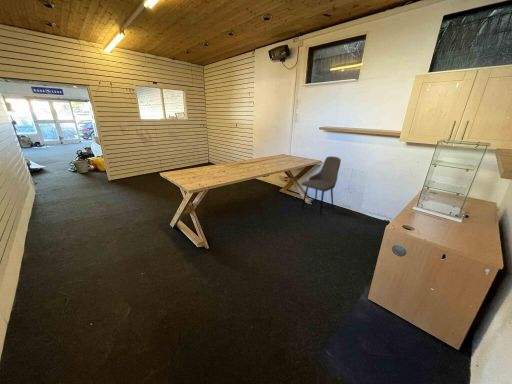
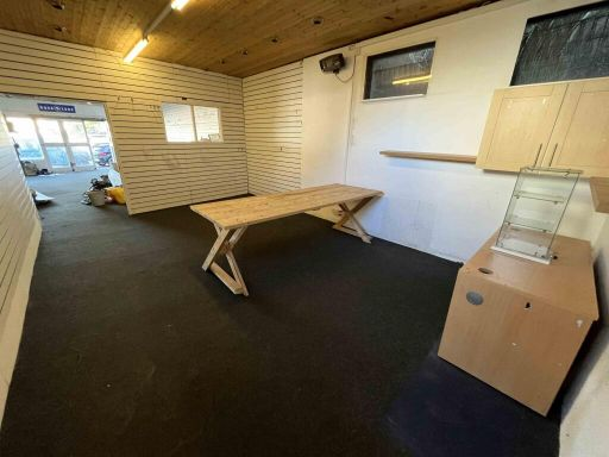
- dining chair (322, 183)
